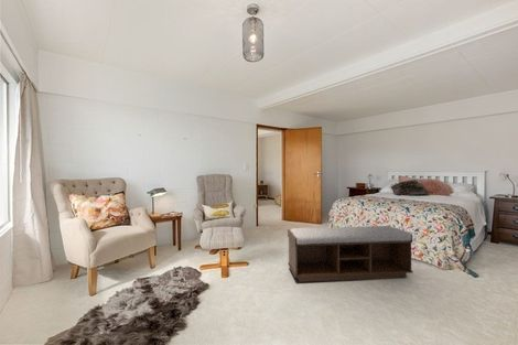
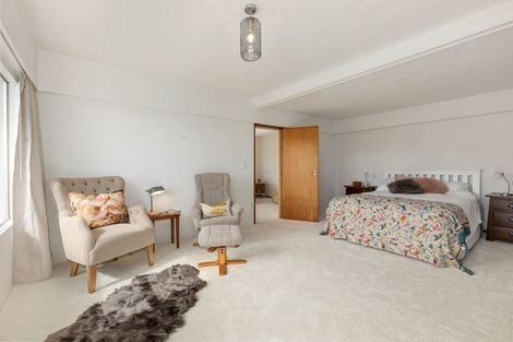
- bench (347, 251)
